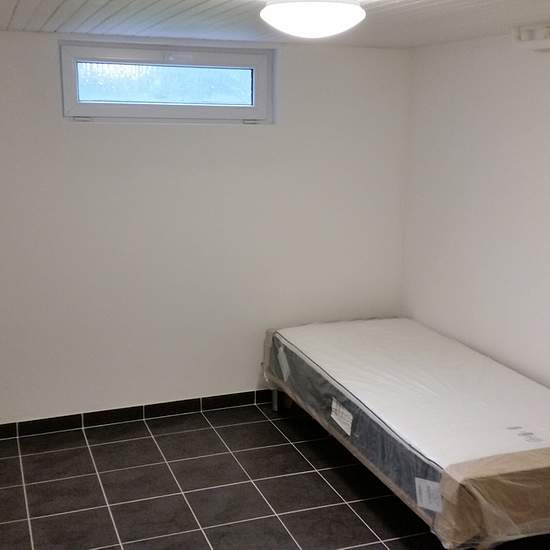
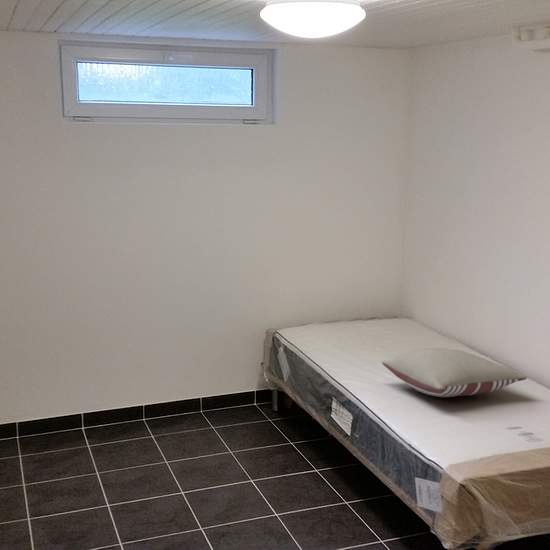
+ pillow (452, 371)
